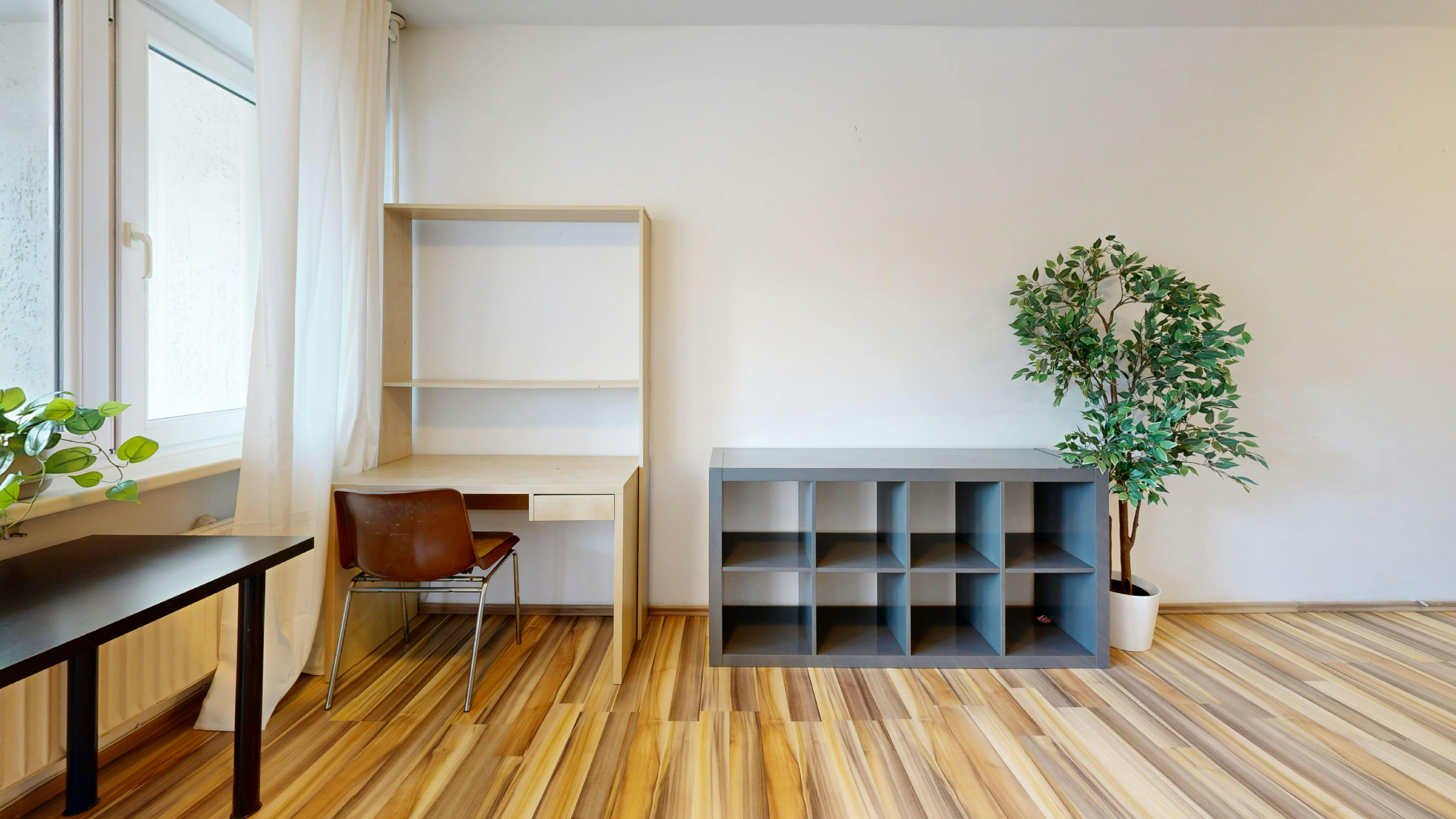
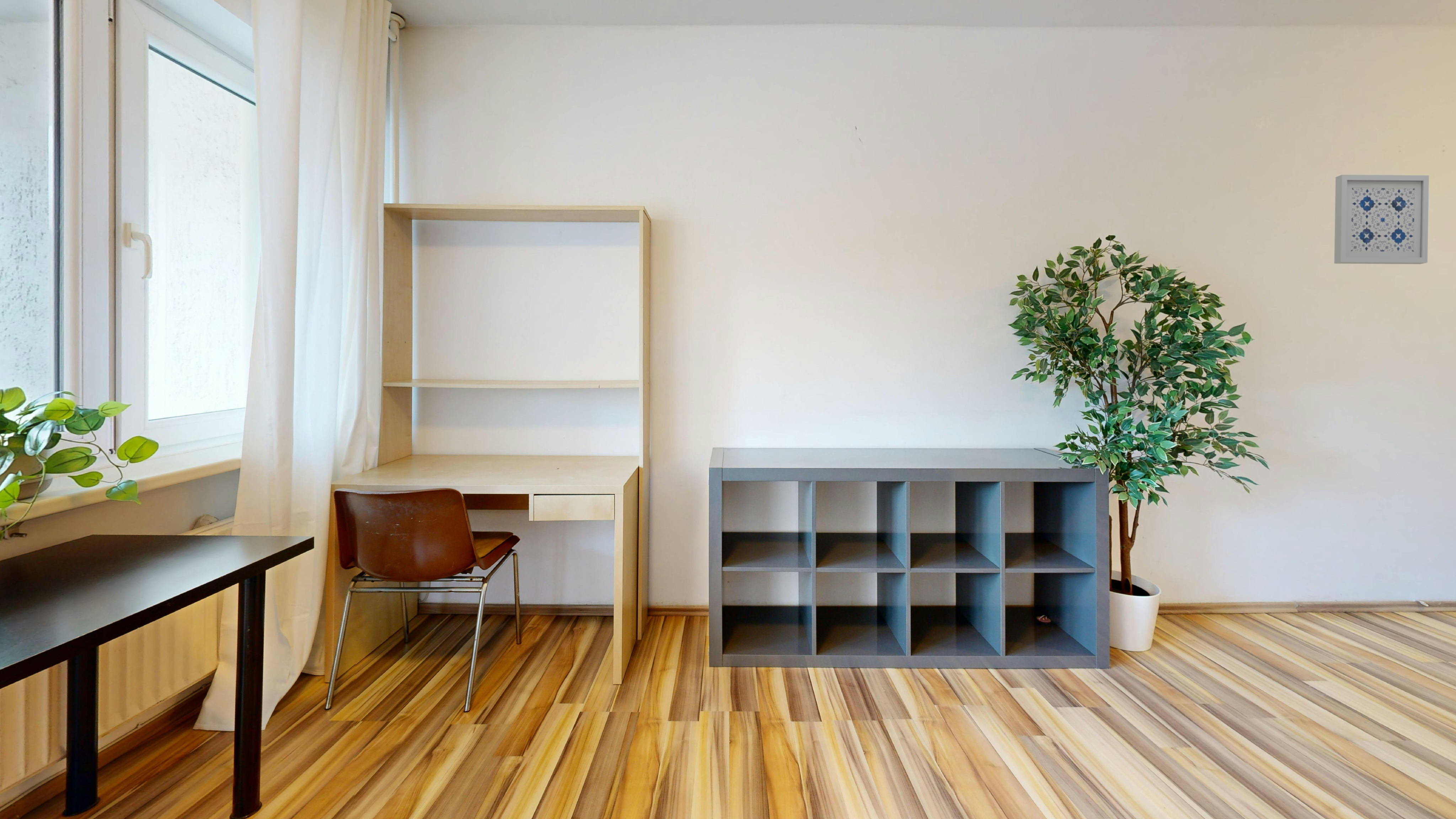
+ wall art (1381, 220)
